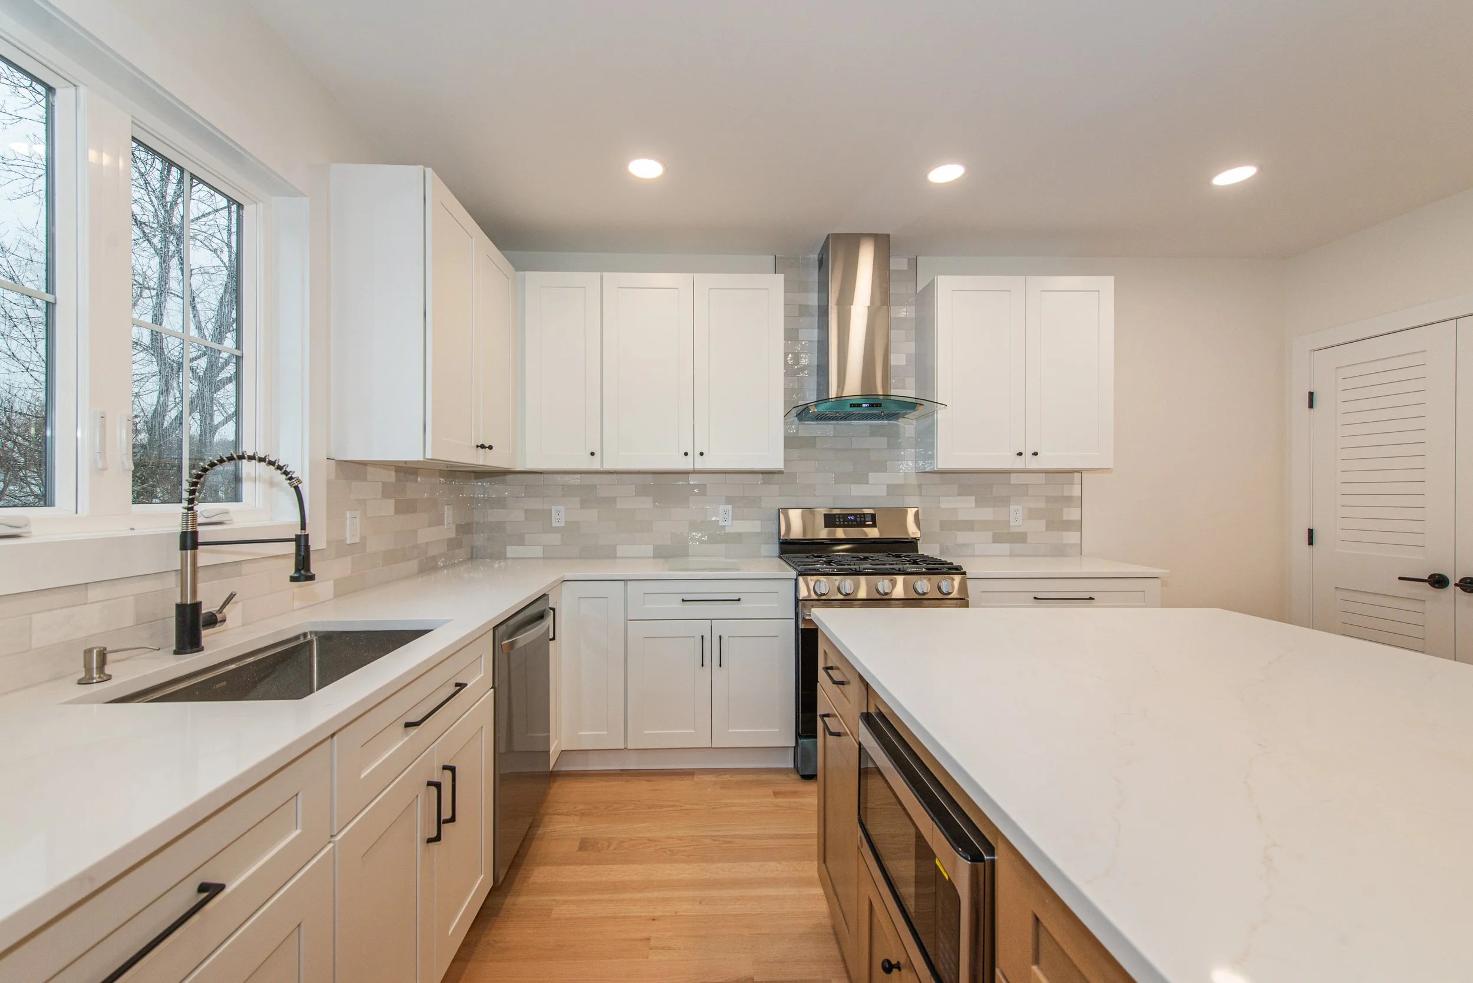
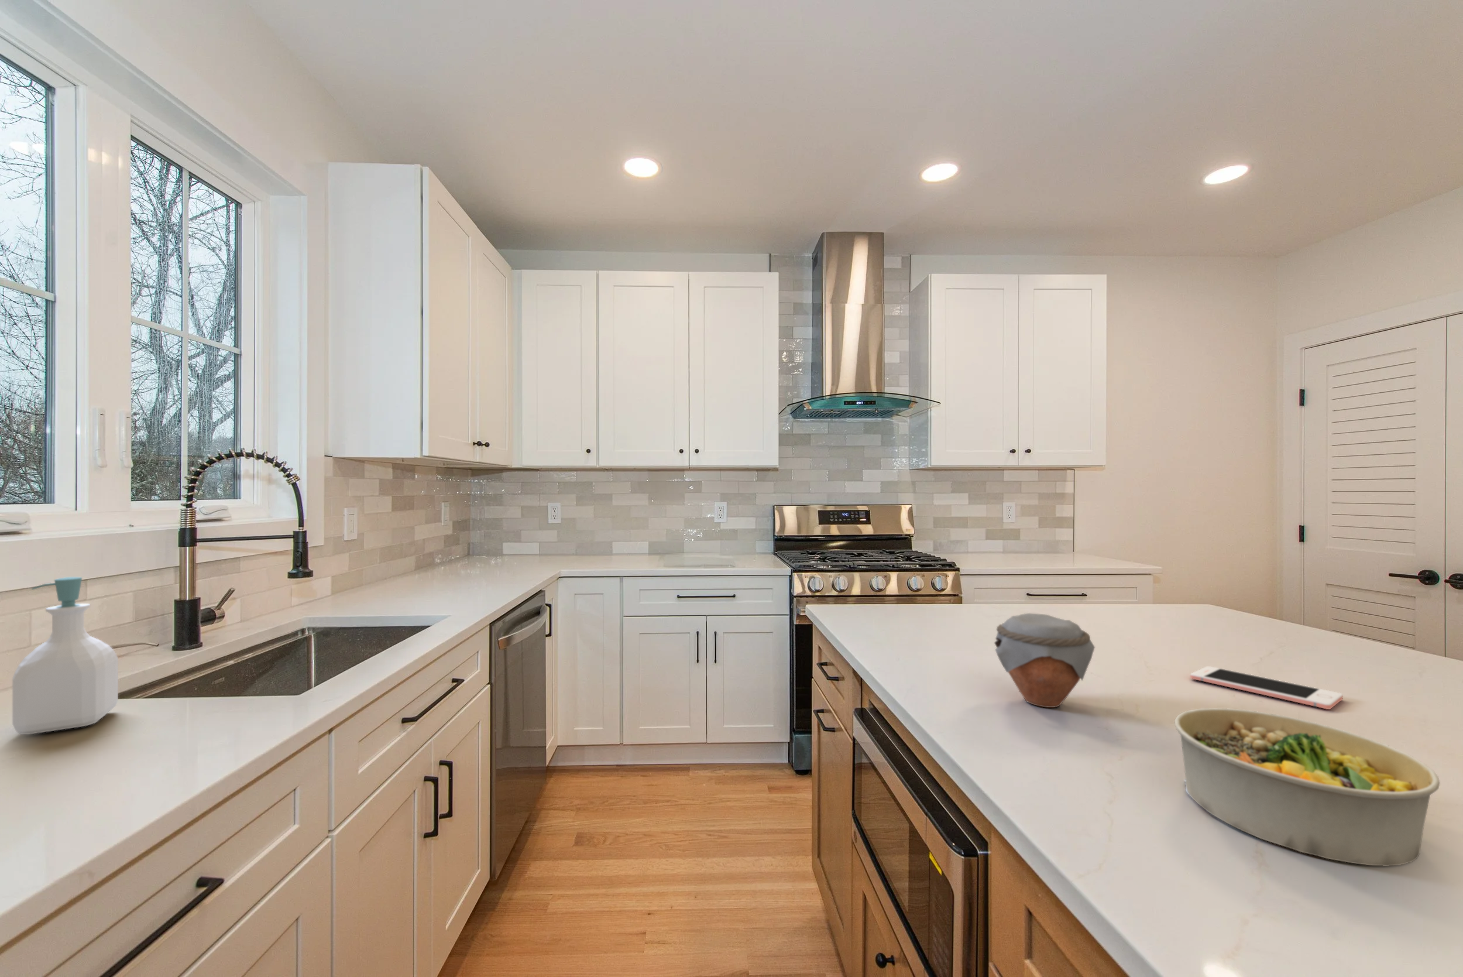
+ cell phone (1262, 686)
+ jar (1043, 660)
+ bowl (1292, 775)
+ soap bottle (68, 650)
